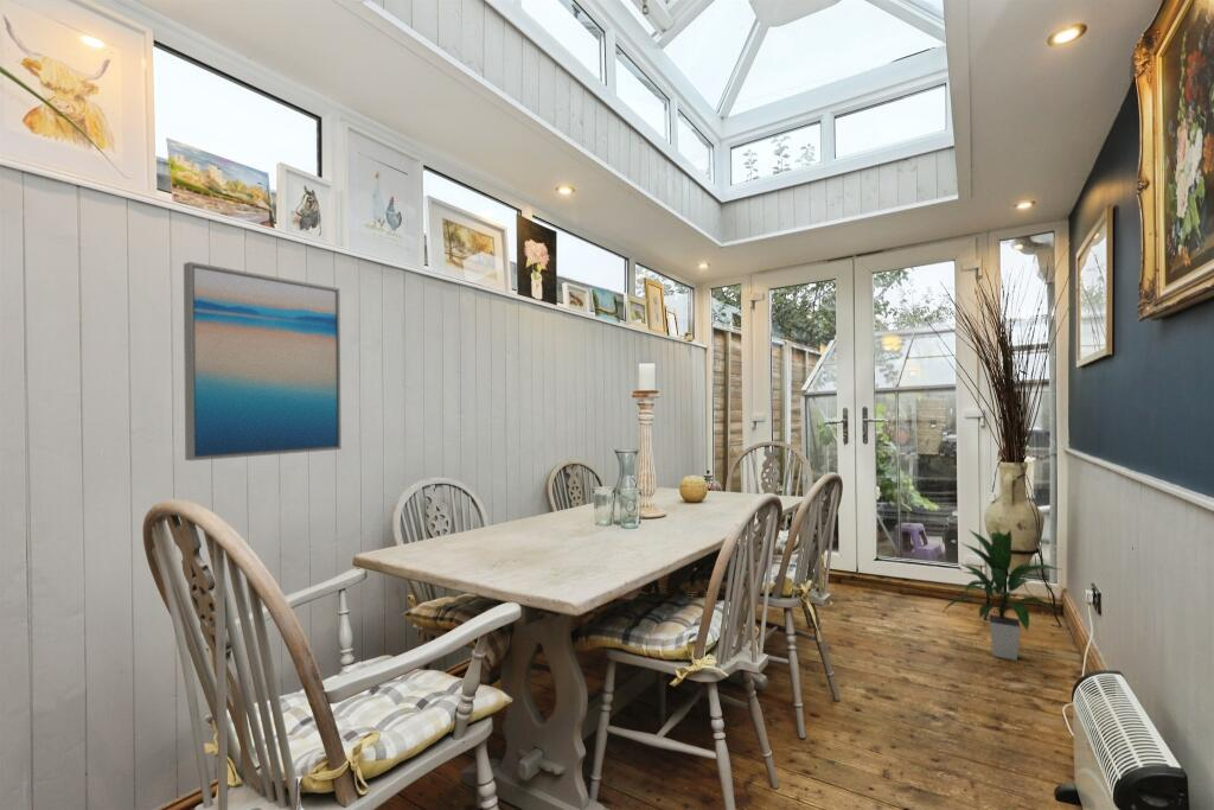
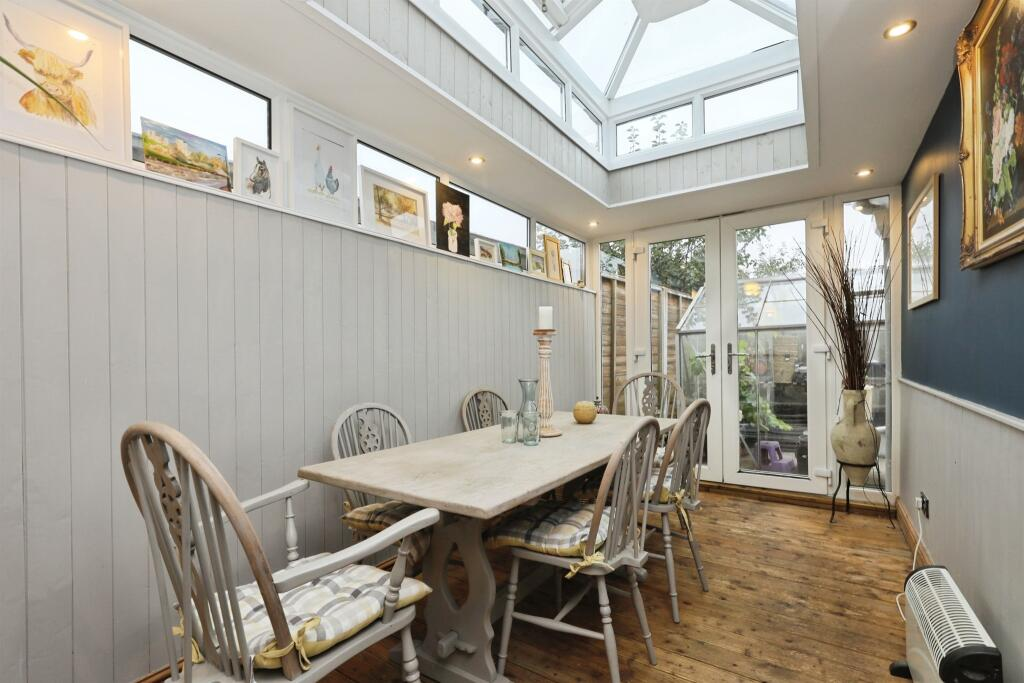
- wall art (269, 365)
- indoor plant (998, 588)
